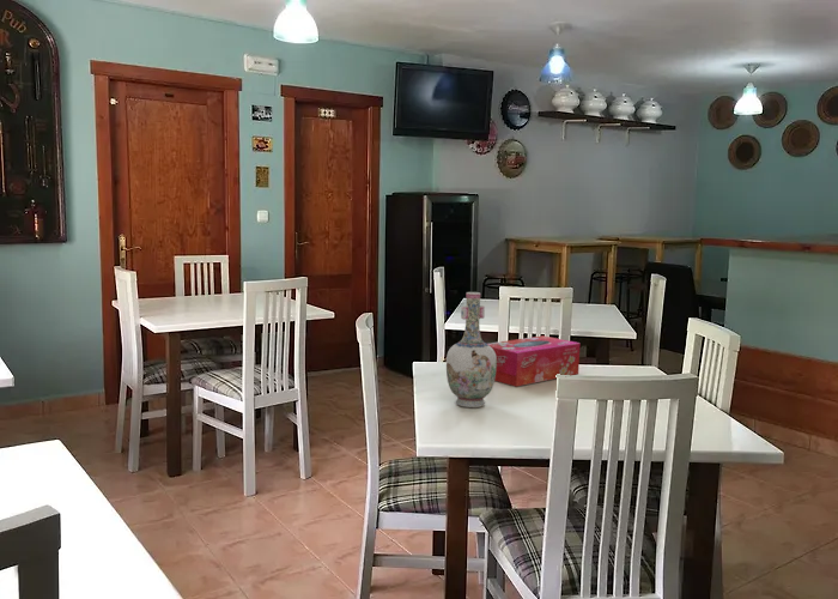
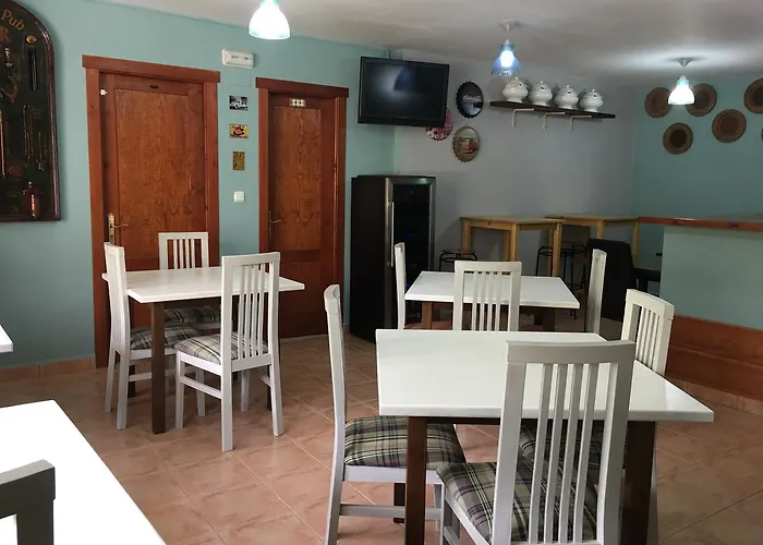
- vase (472, 349)
- tissue box (530, 359)
